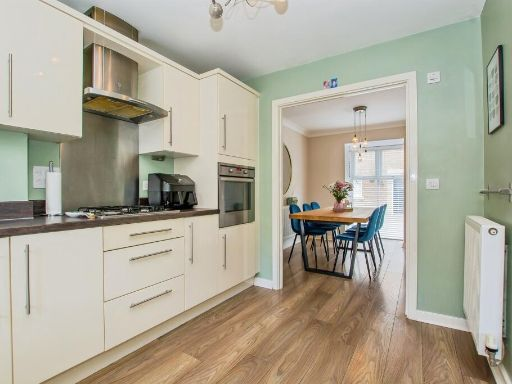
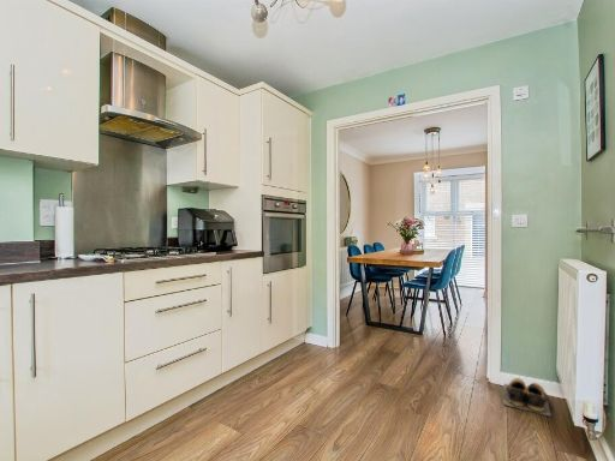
+ shoes (525, 390)
